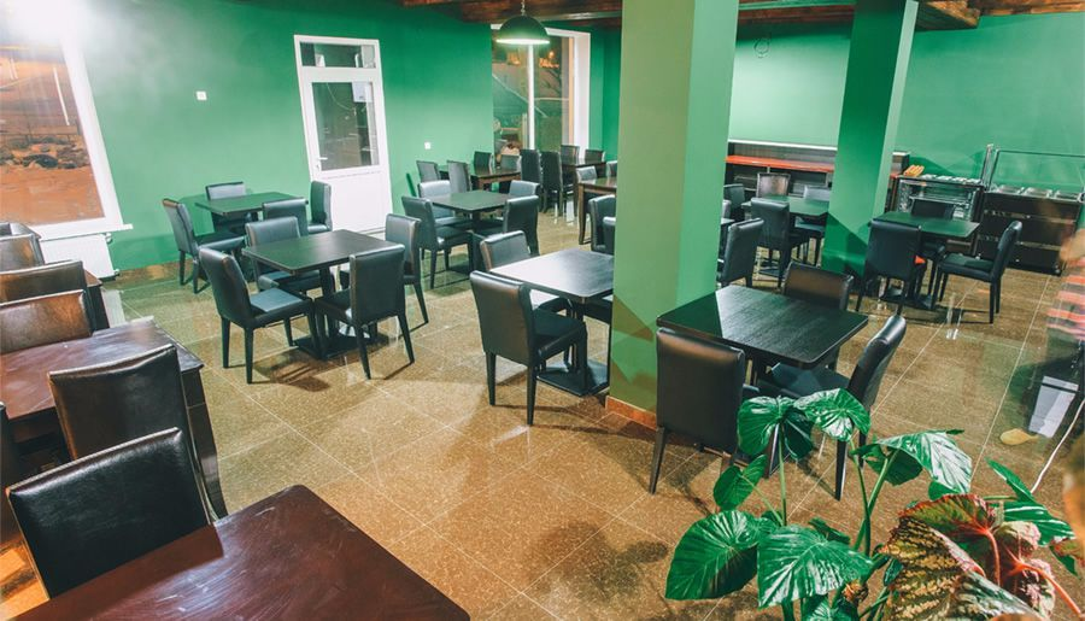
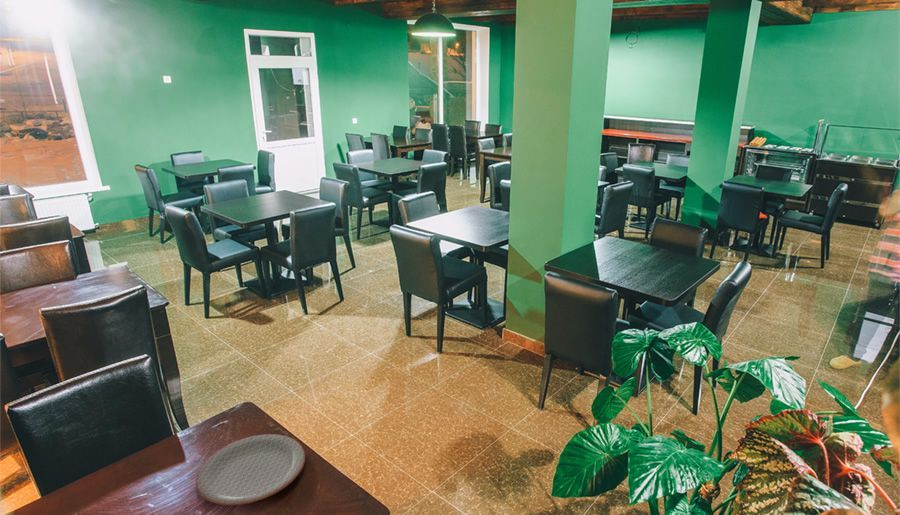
+ plate (252, 469)
